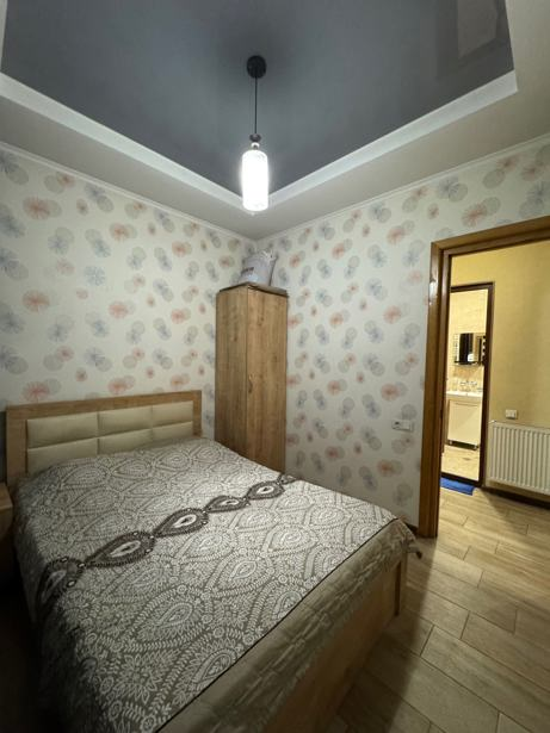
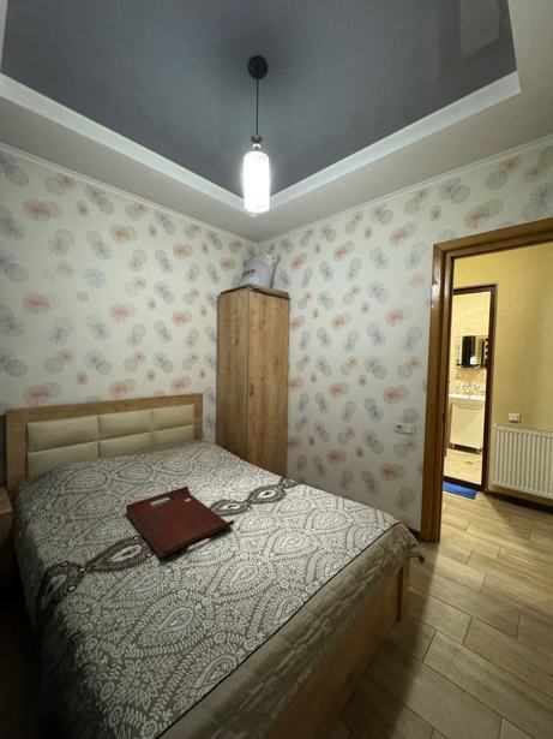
+ serving tray (178, 515)
